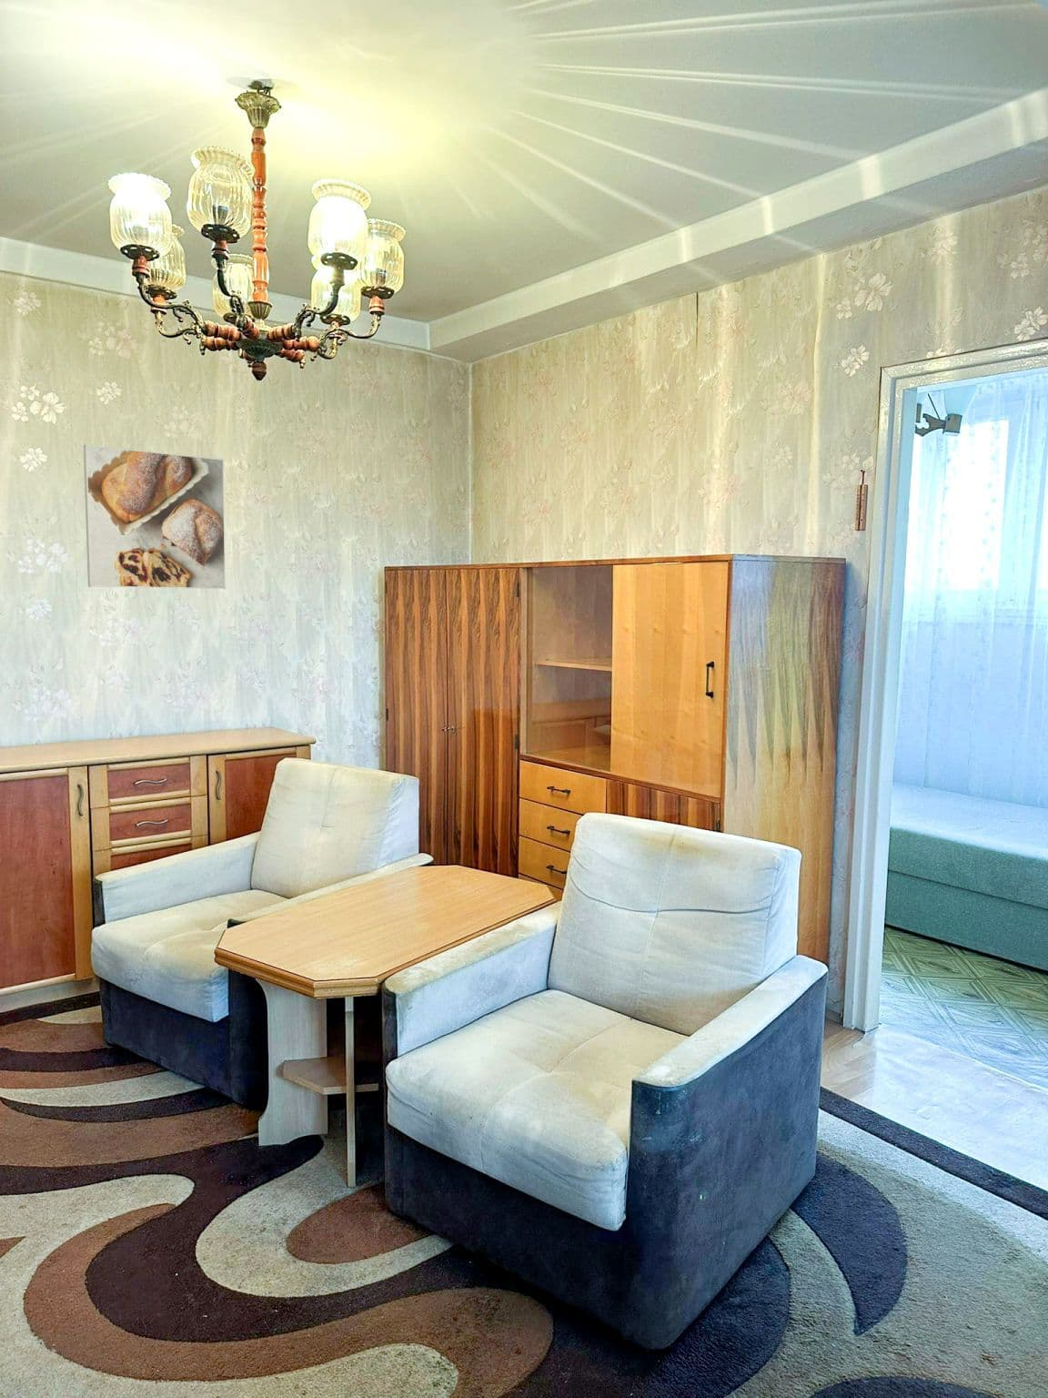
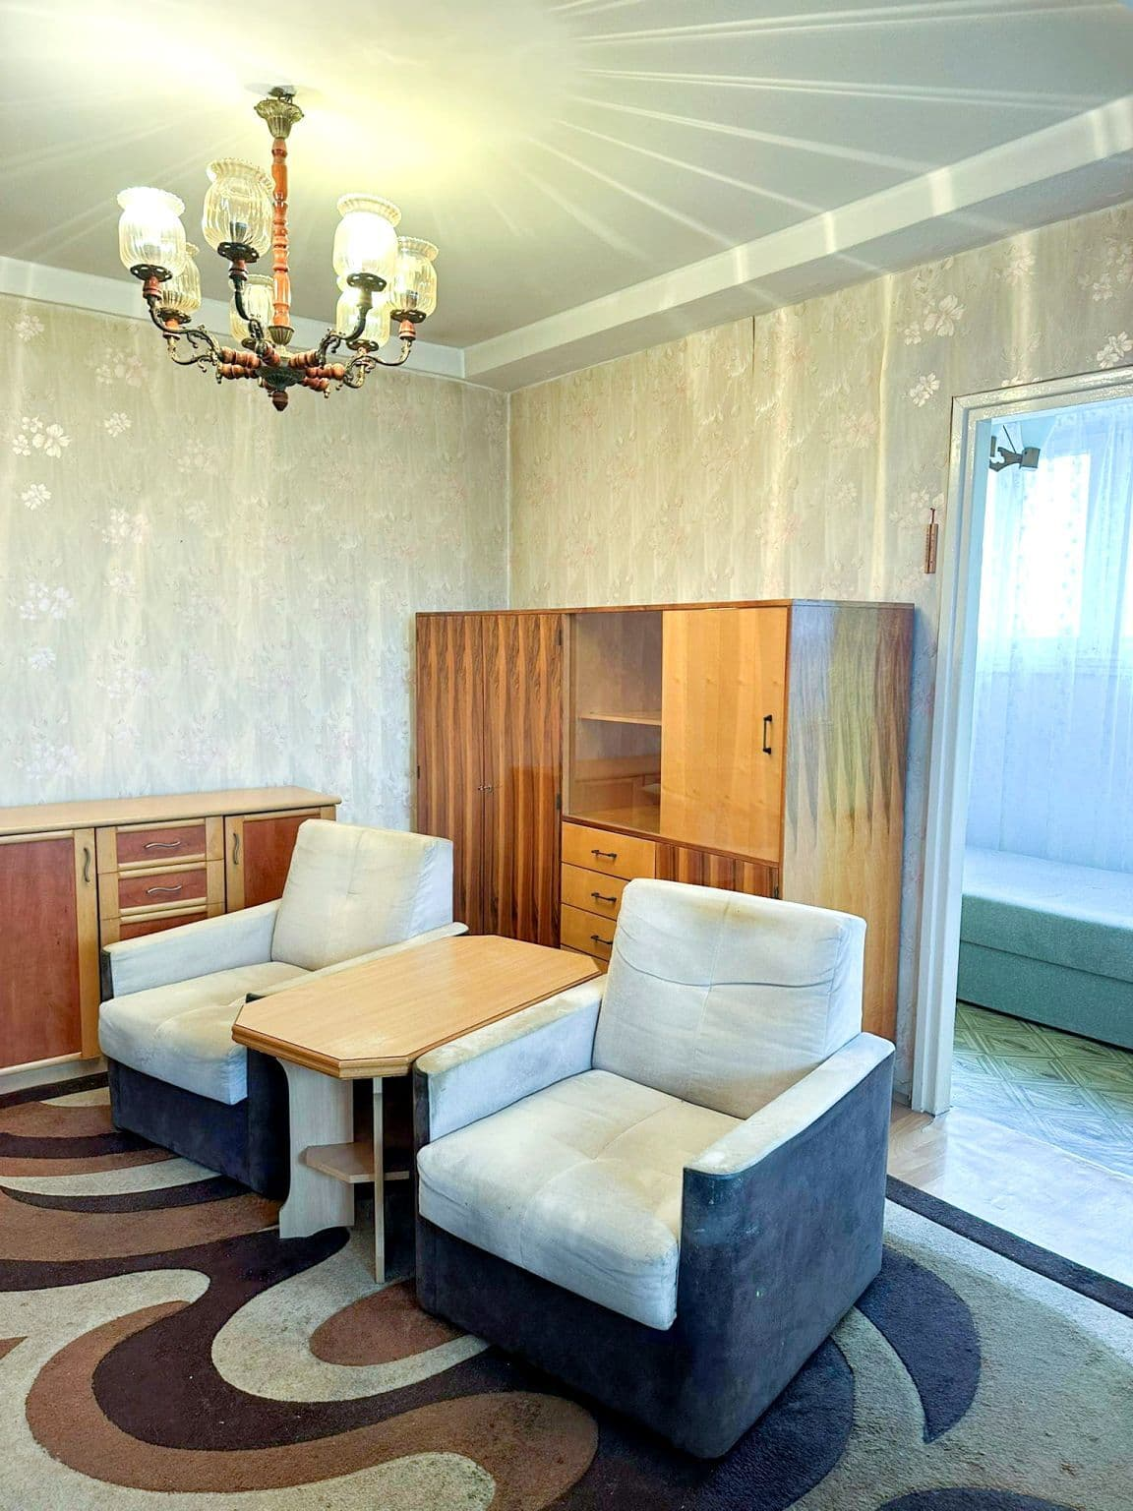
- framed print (157, 521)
